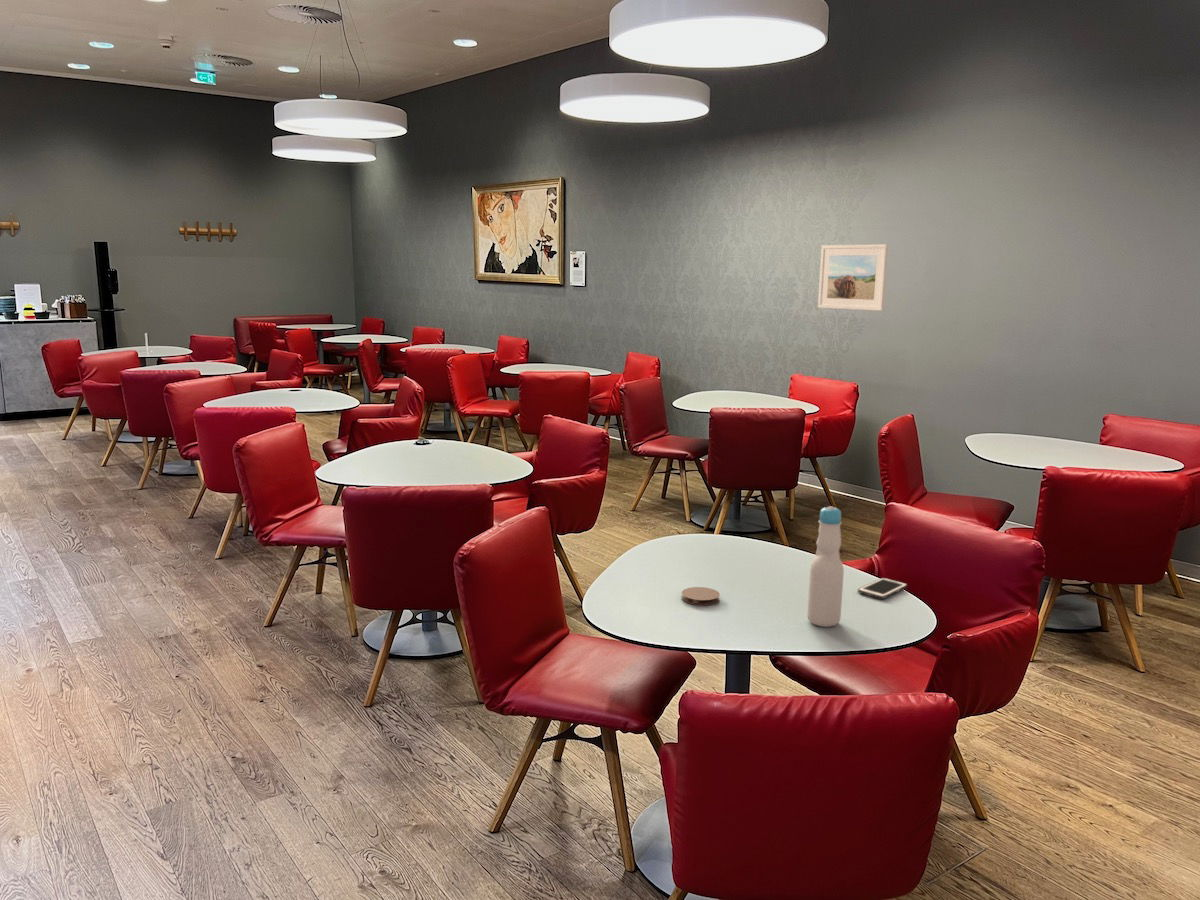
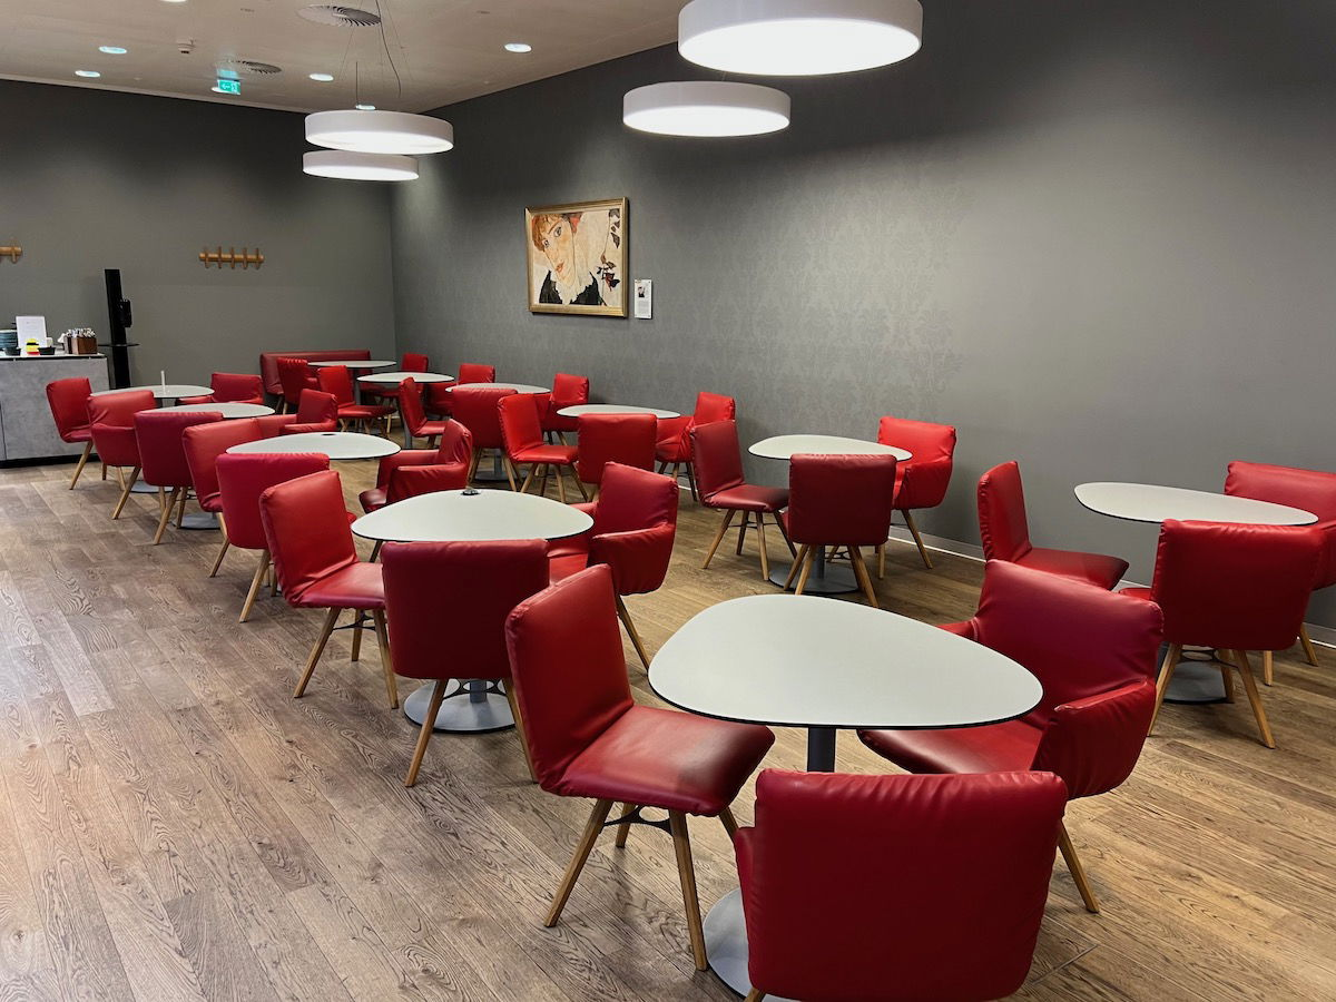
- bottle (827, 565)
- cell phone (882, 588)
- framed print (851, 277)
- coaster (700, 595)
